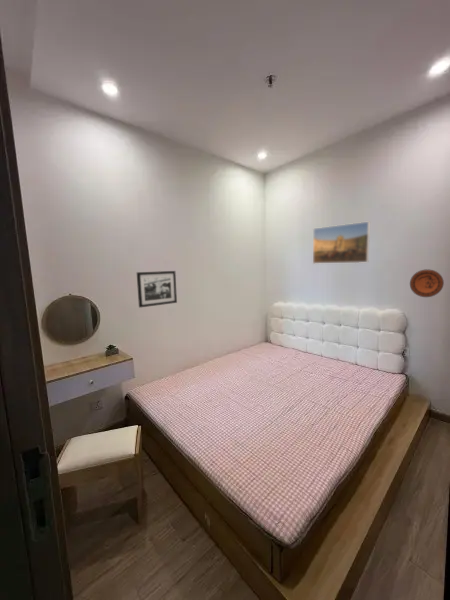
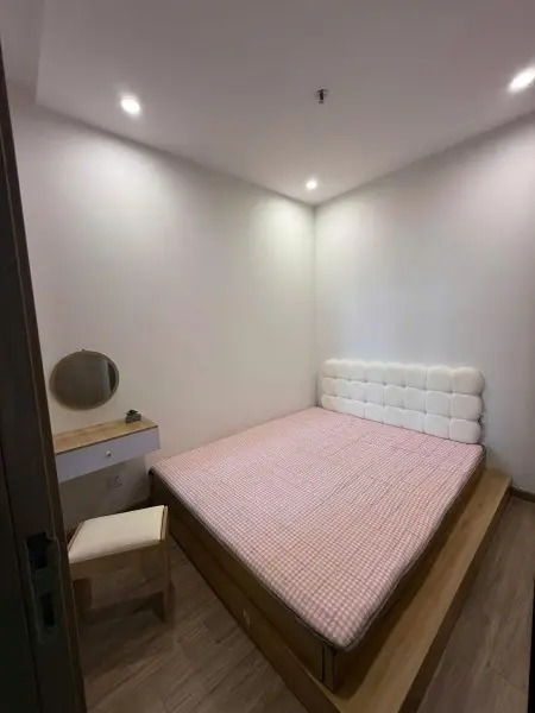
- picture frame (157, 288)
- decorative plate (426, 283)
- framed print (339, 244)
